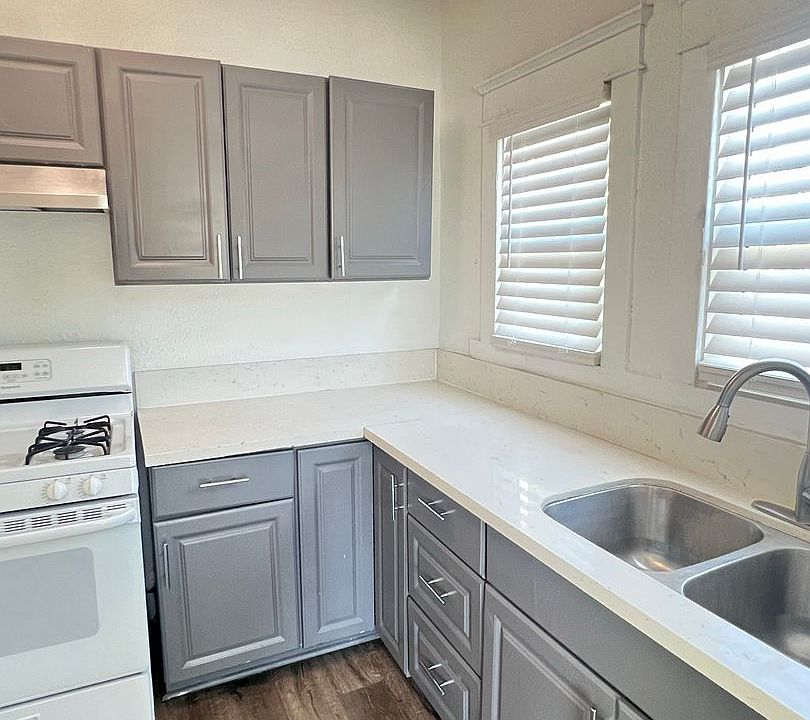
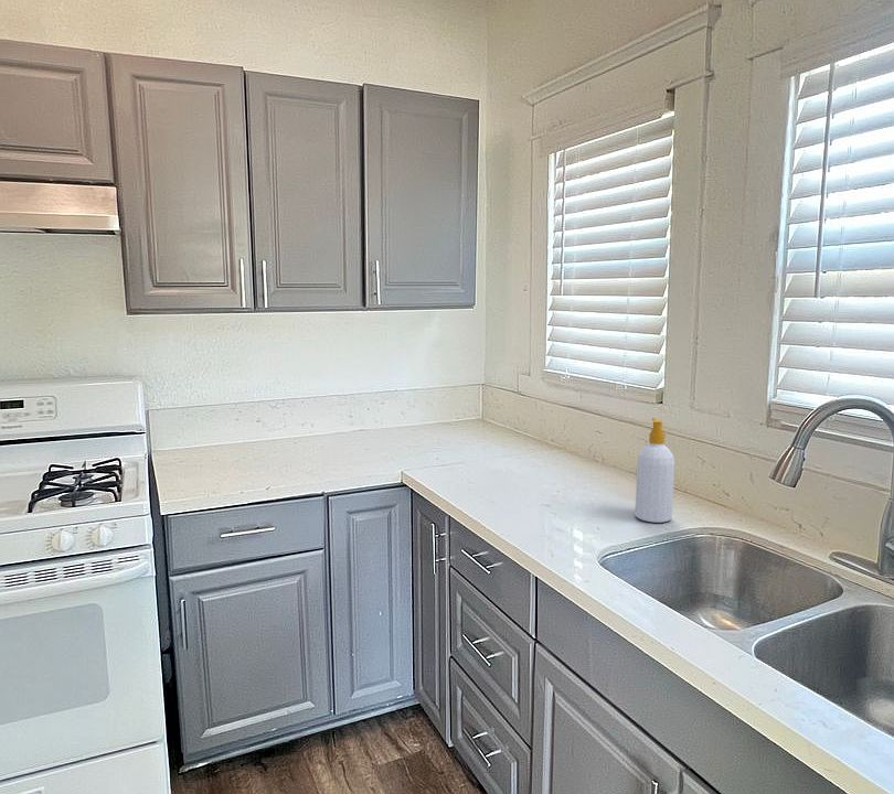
+ soap bottle (654, 469)
